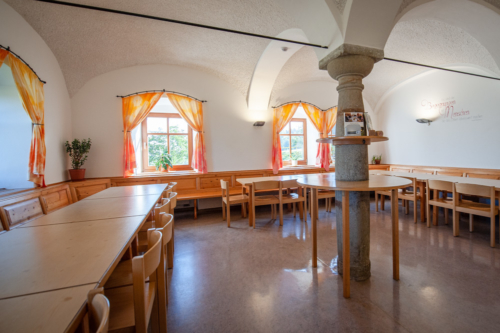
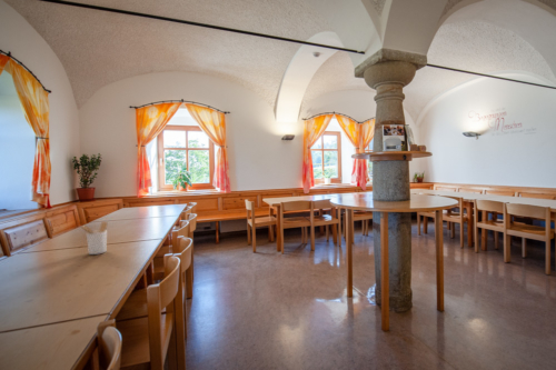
+ utensil holder (92, 238)
